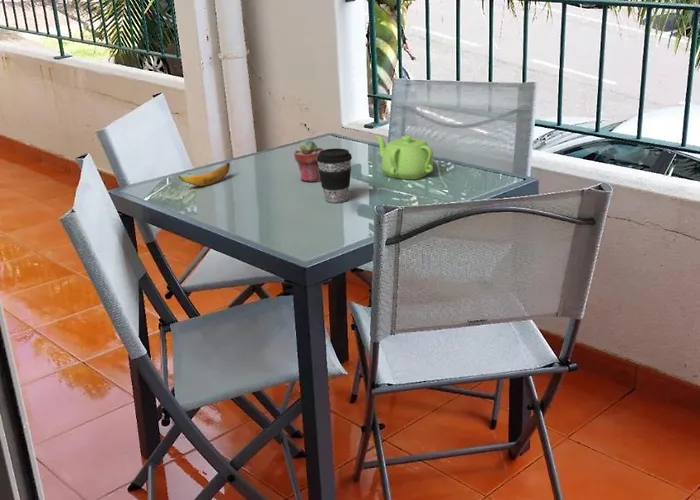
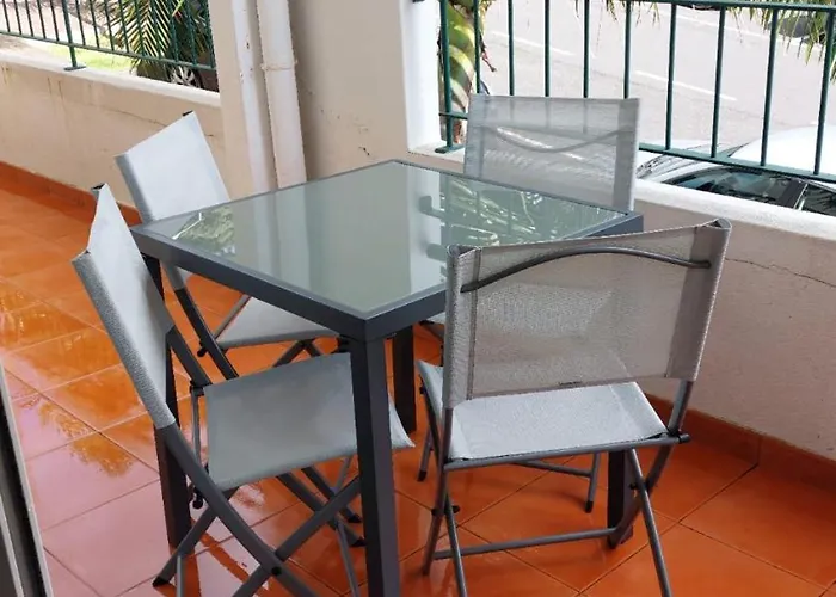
- banana (205, 176)
- teapot (403, 154)
- potted succulent (310, 159)
- coffee cup (335, 175)
